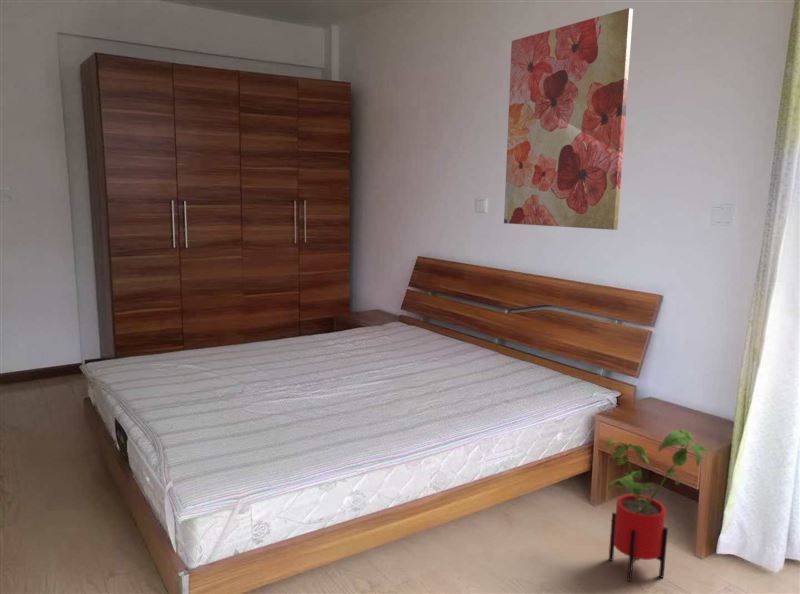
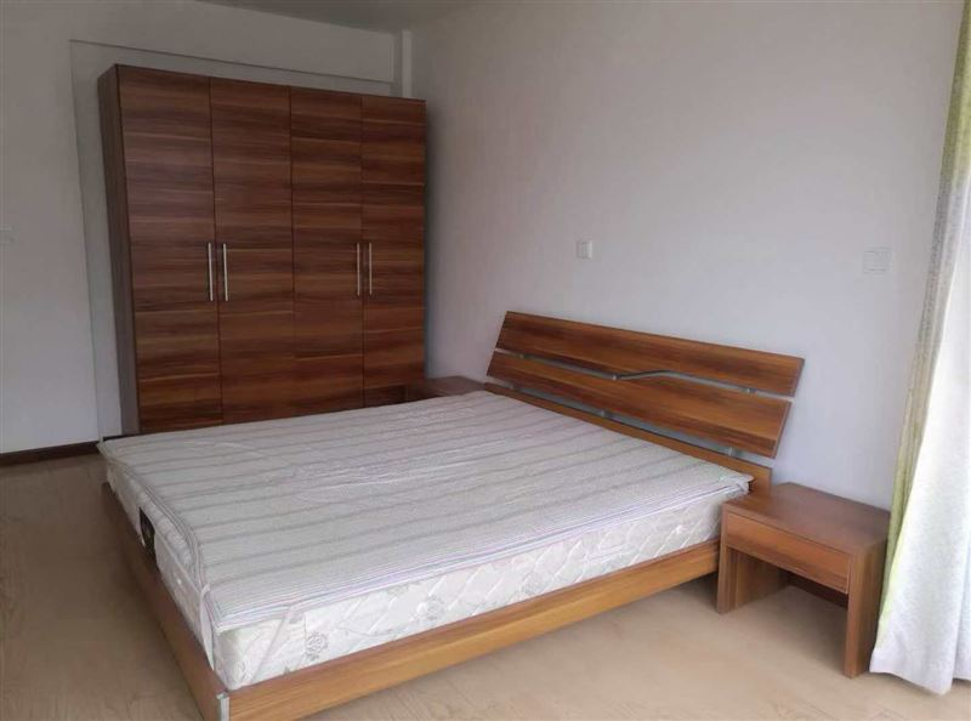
- house plant (646, 499)
- wall art (560, 128)
